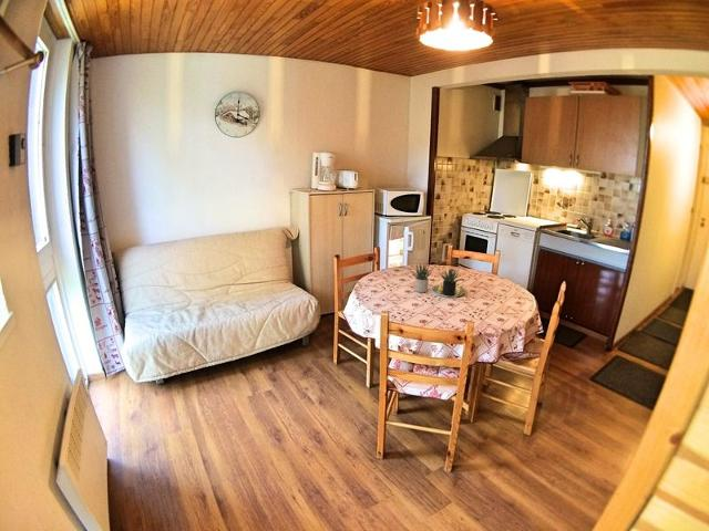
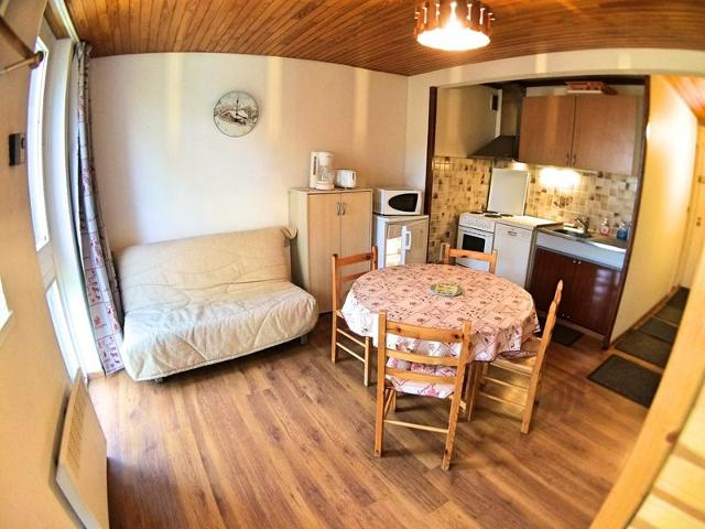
- succulent plant (439, 273)
